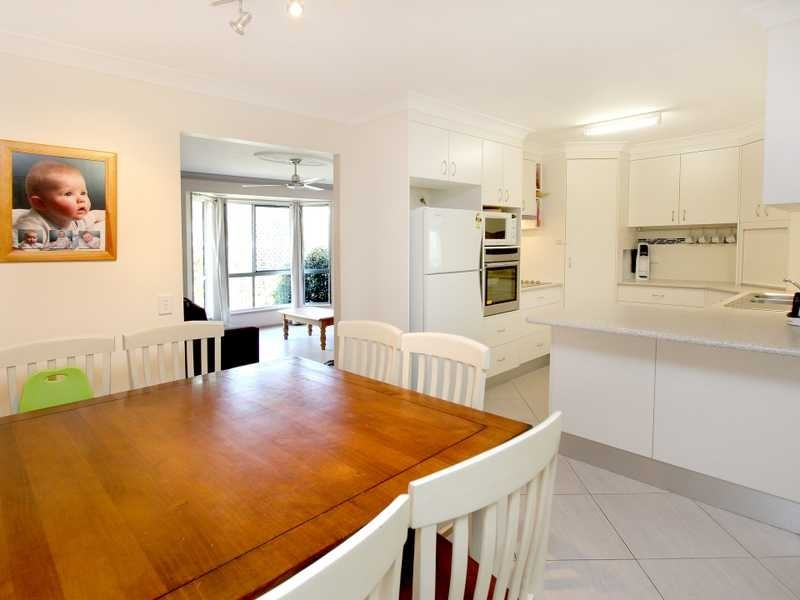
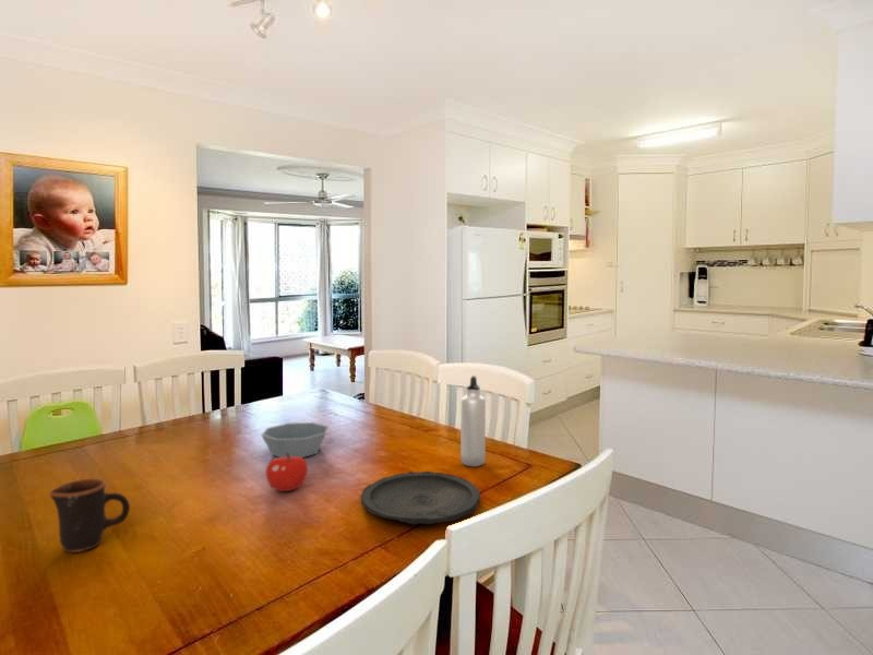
+ mug (92, 512)
+ plate (420, 497)
+ fruit (287, 471)
+ bowl (296, 440)
+ water bottle (473, 419)
